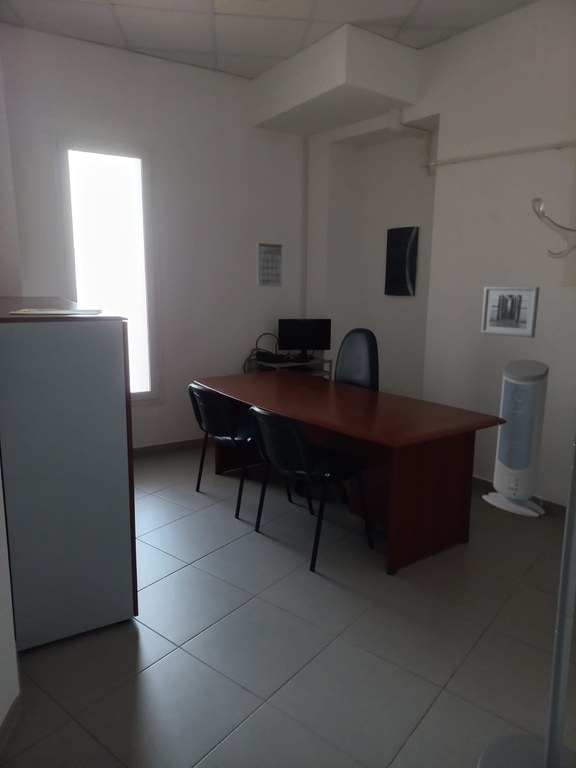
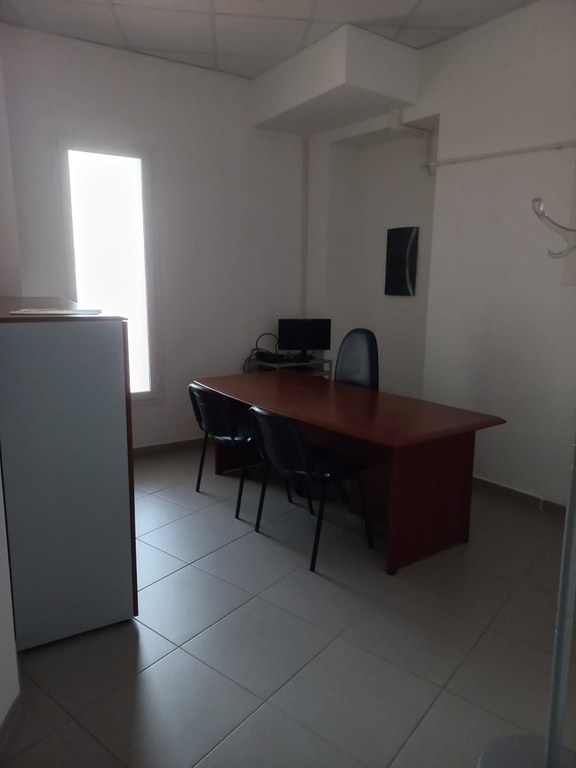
- air purifier (519, 434)
- wall art (508, 311)
- calendar (269, 260)
